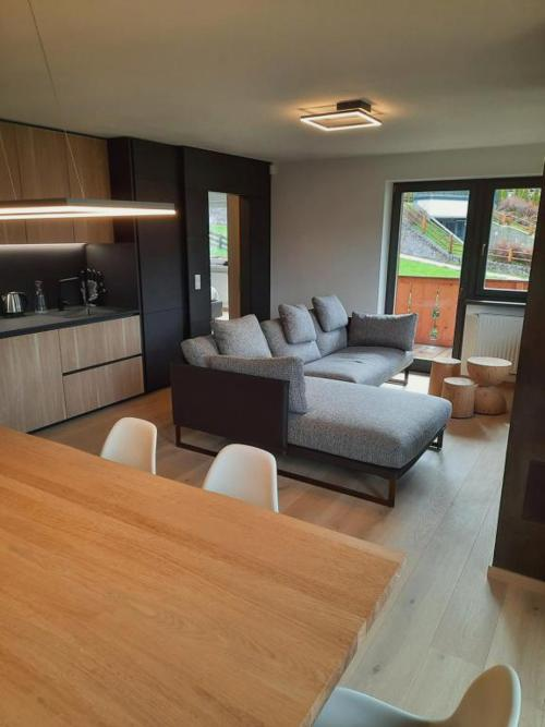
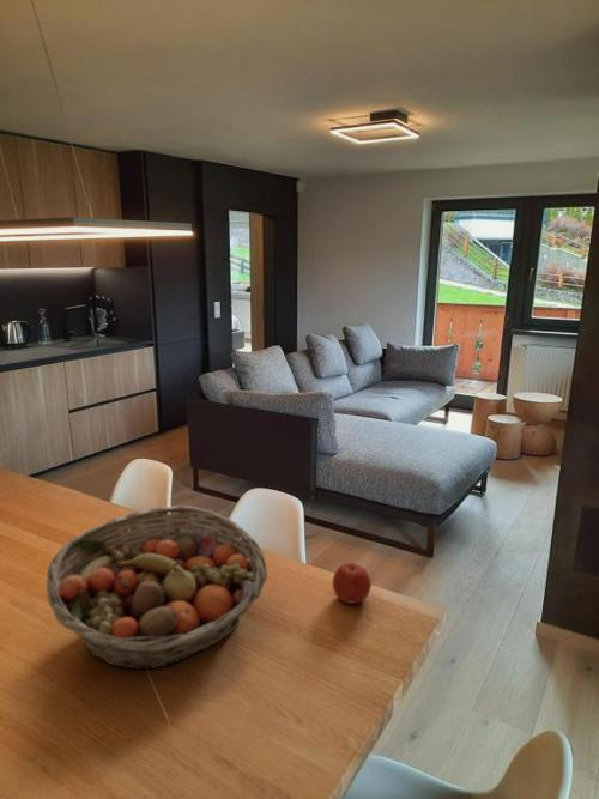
+ apple (352, 580)
+ fruit basket (162, 581)
